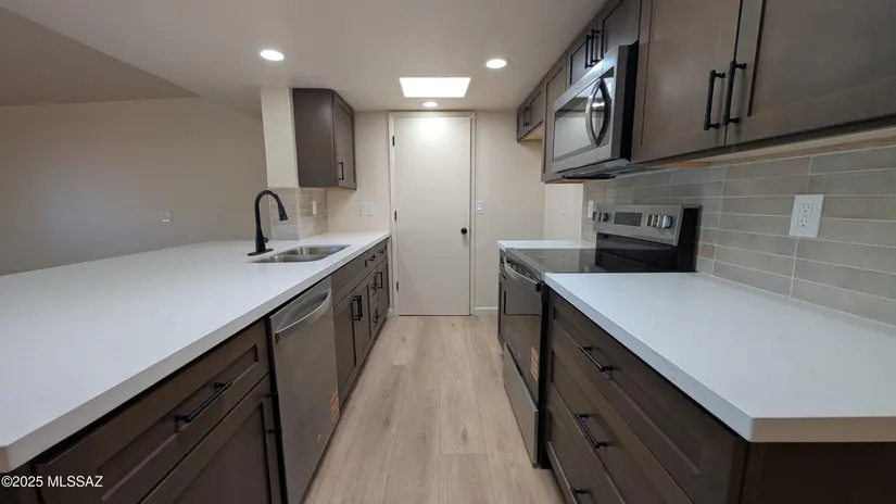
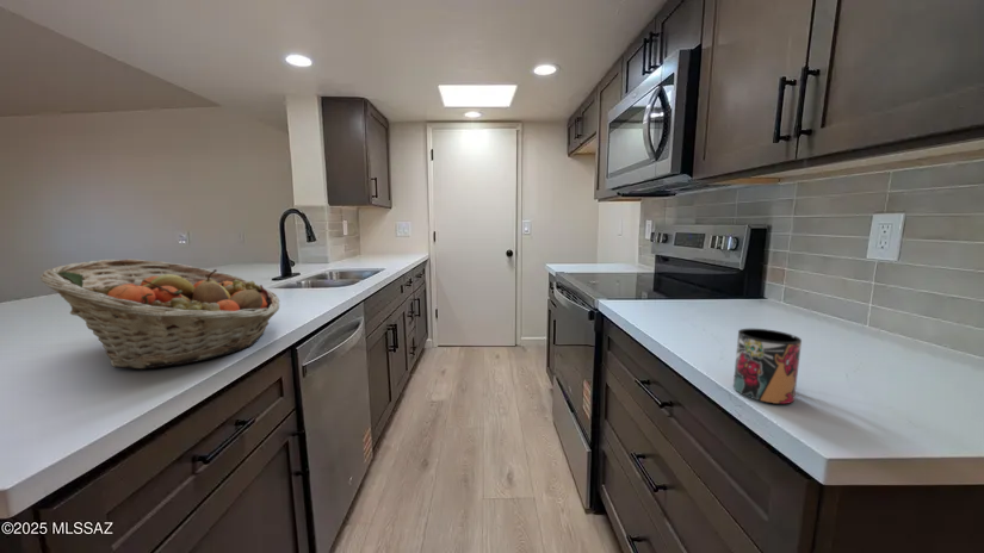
+ mug (768, 361)
+ fruit basket (184, 302)
